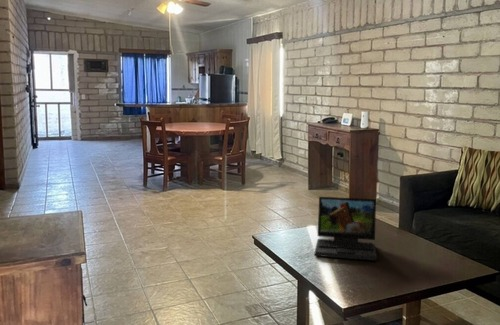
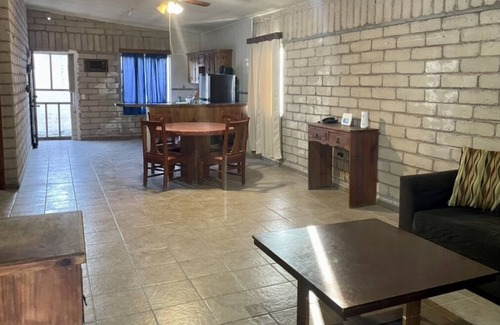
- laptop (346, 225)
